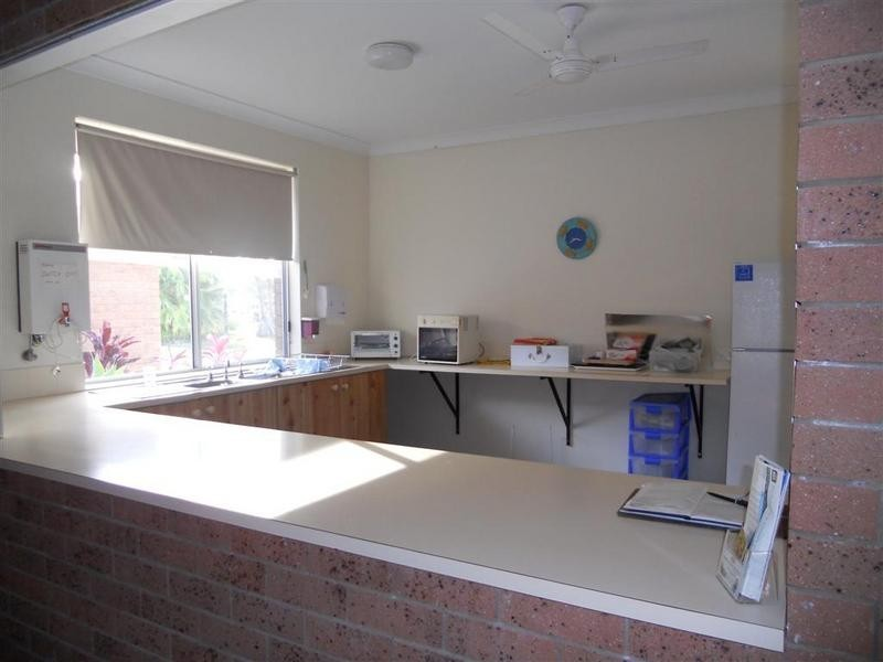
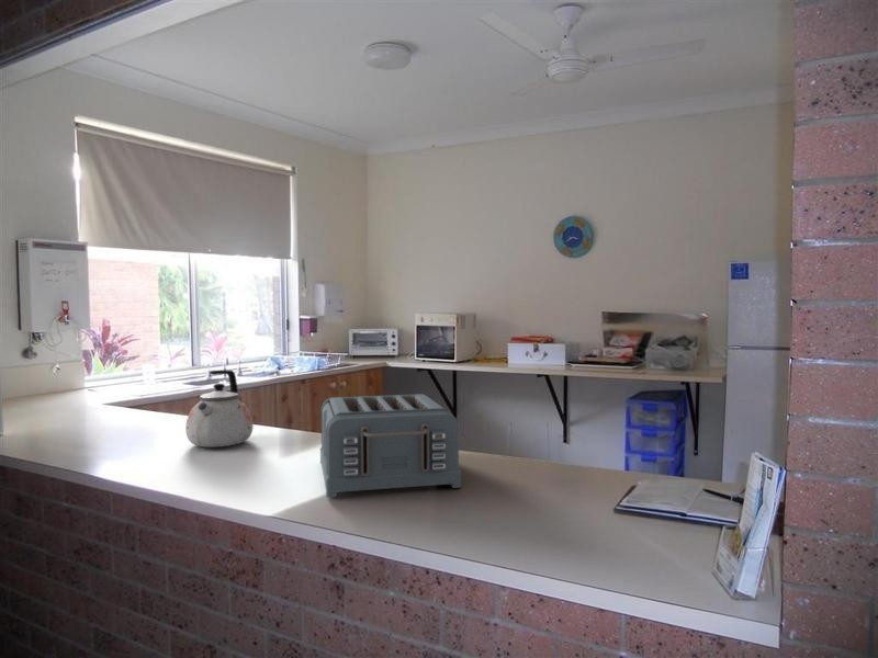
+ toaster (386, 440)
+ kettle (218, 406)
